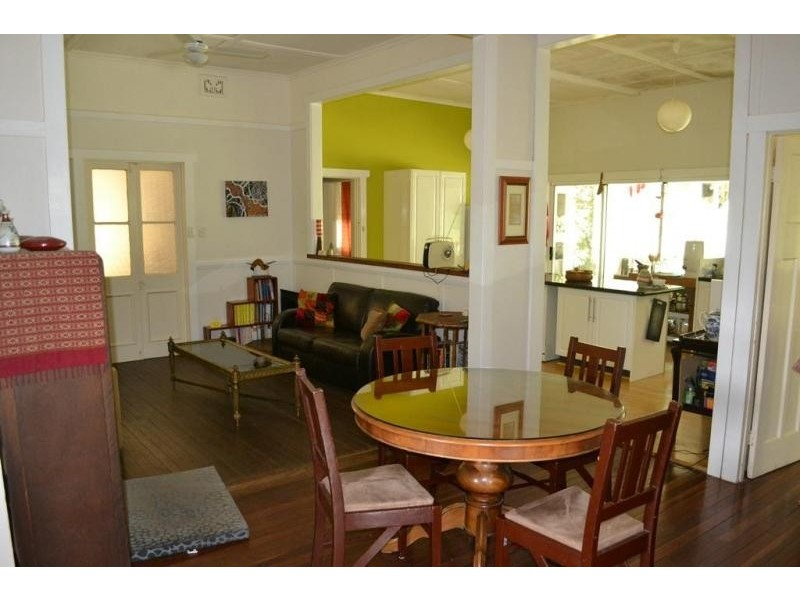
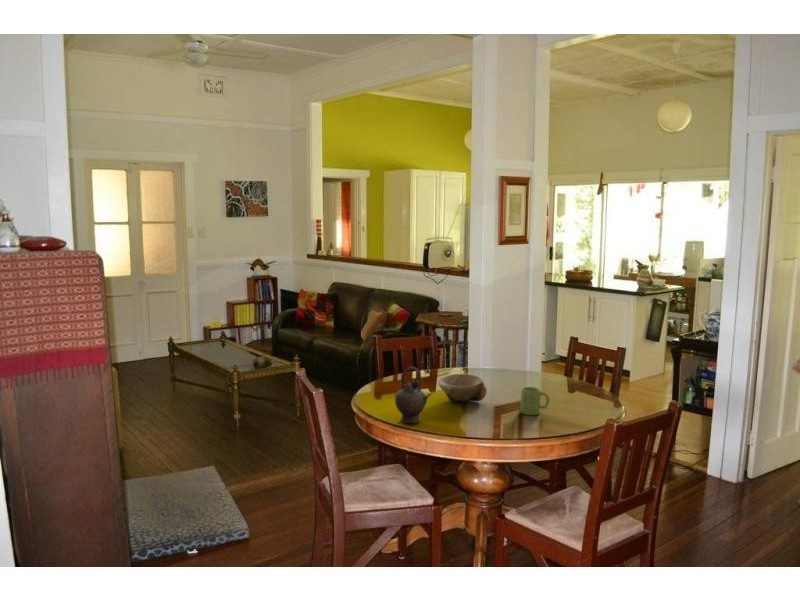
+ mug (534, 401)
+ bowl (461, 389)
+ teapot (413, 394)
